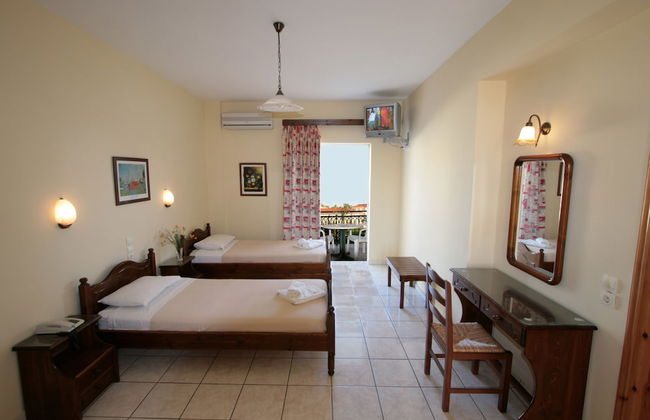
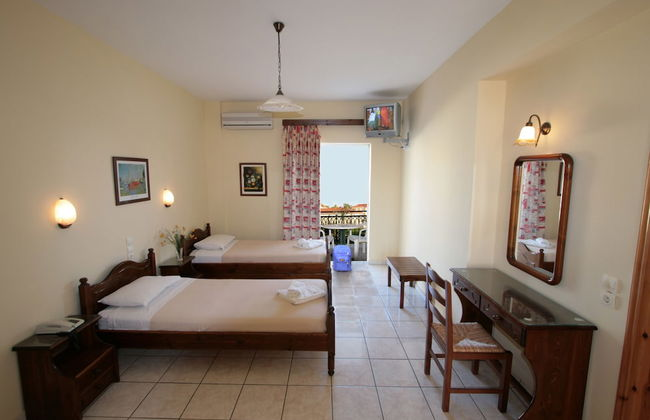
+ backpack (342, 257)
